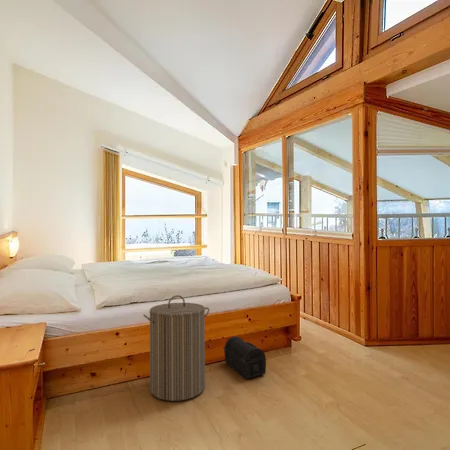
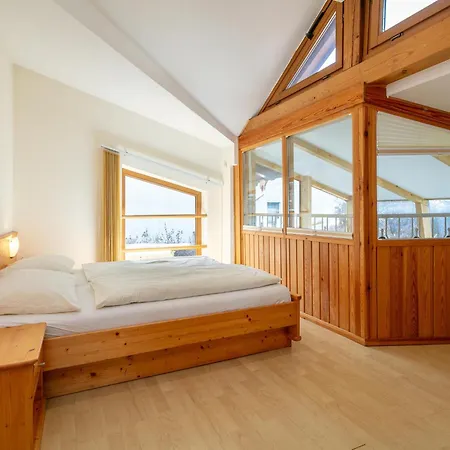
- treasure chest (245, 355)
- laundry hamper (177, 341)
